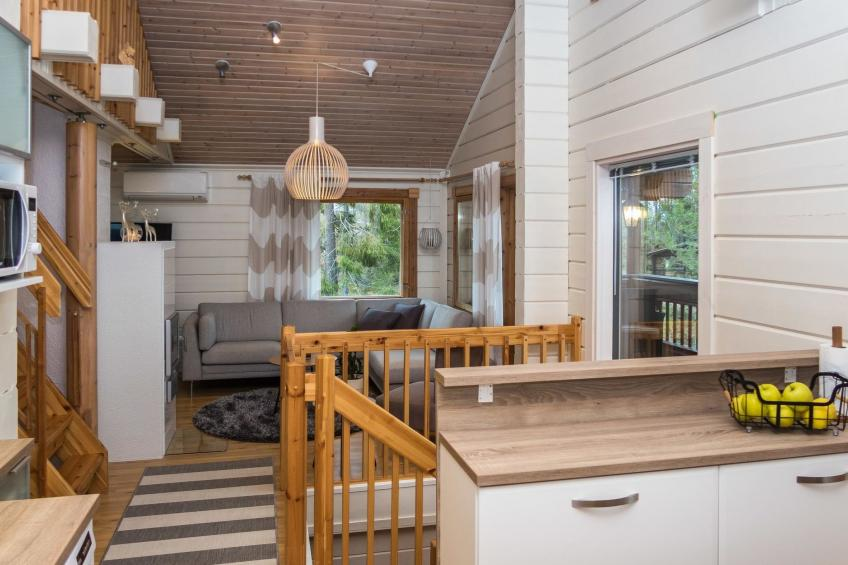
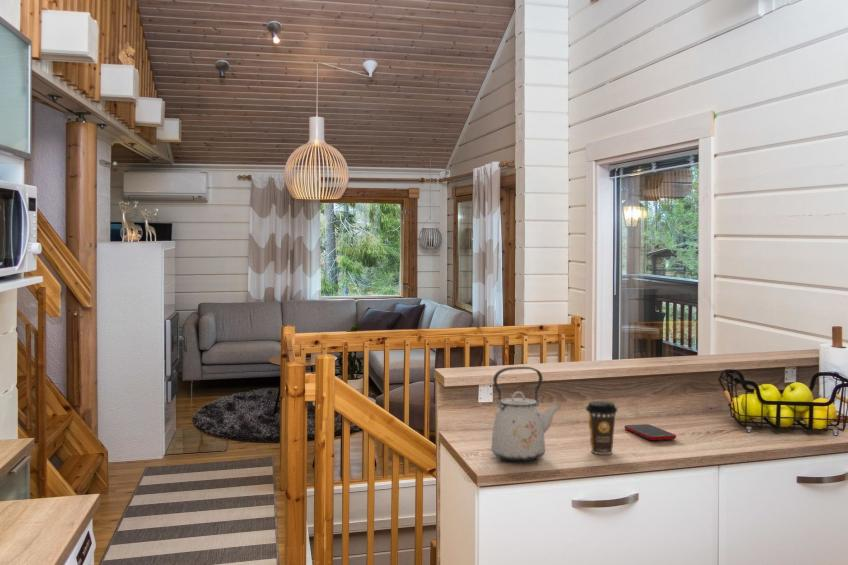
+ kettle (527, 411)
+ cell phone (649, 432)
+ coffee cup (601, 427)
